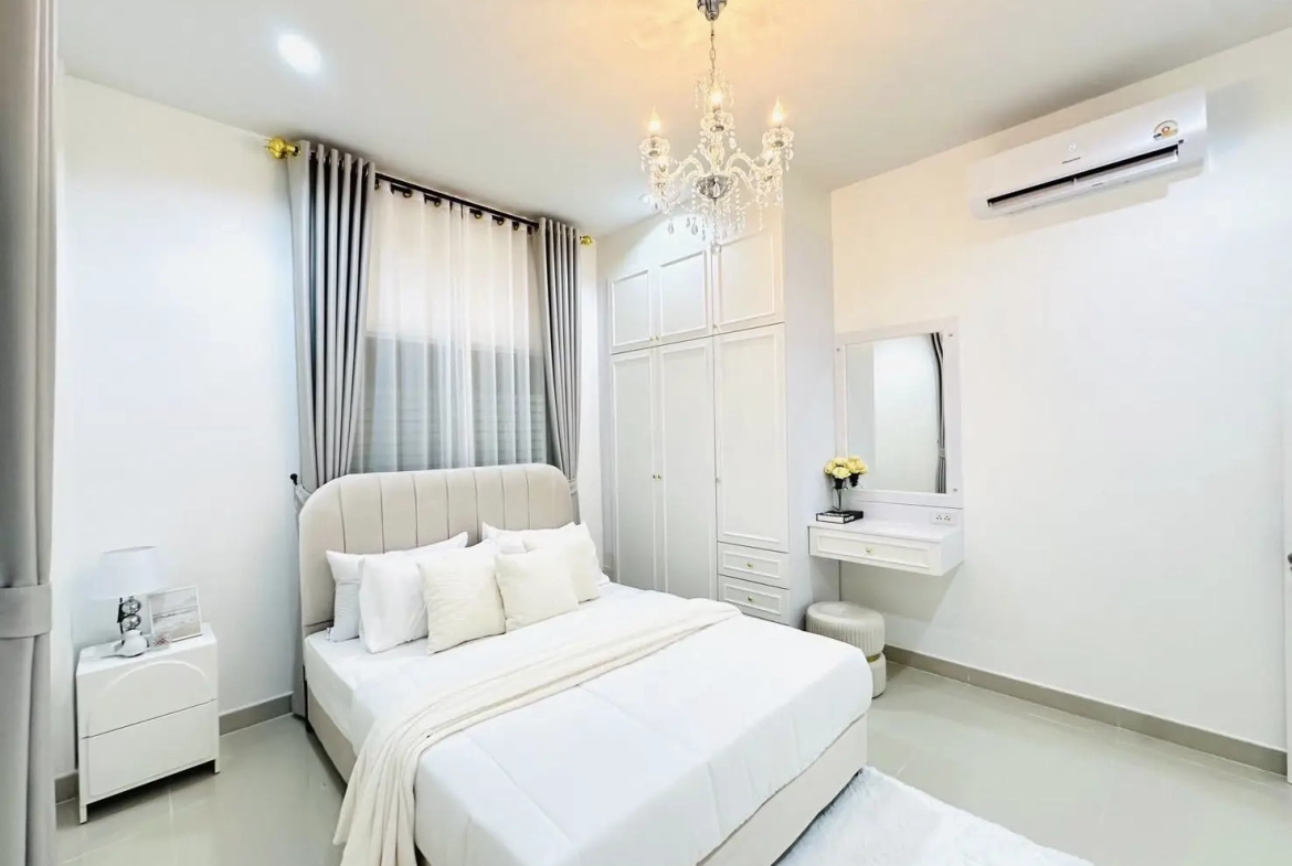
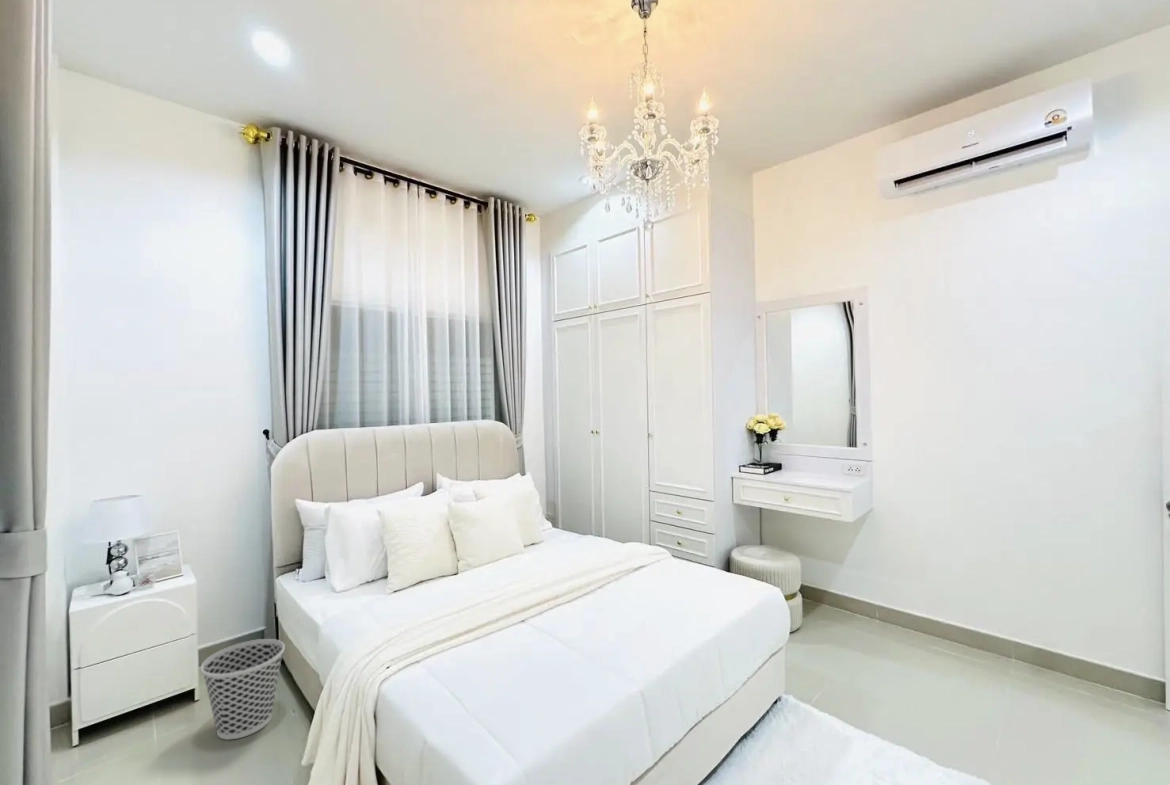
+ wastebasket (244, 689)
